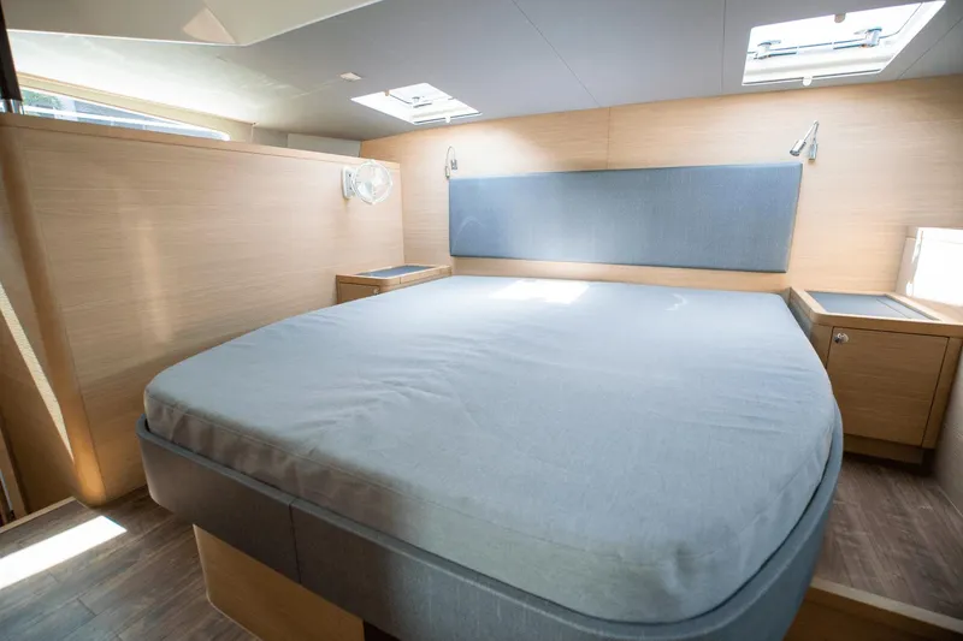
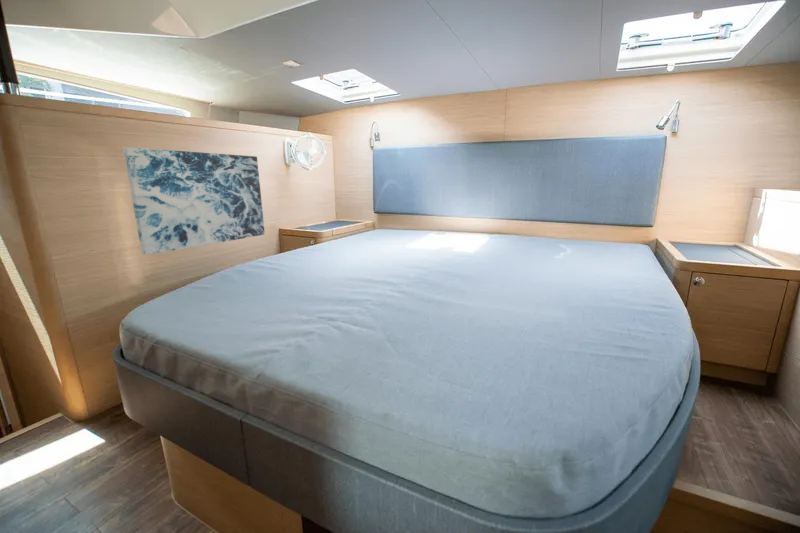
+ wall art (206, 199)
